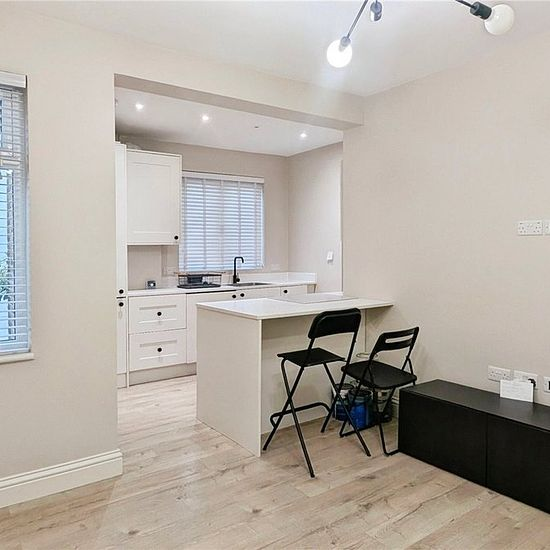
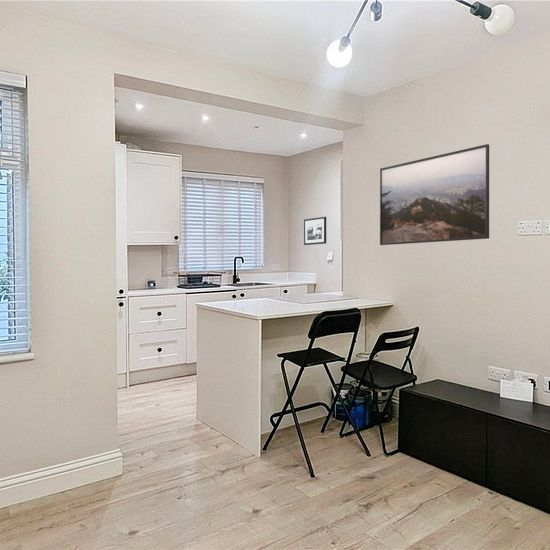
+ picture frame (314, 231)
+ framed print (428, 199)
